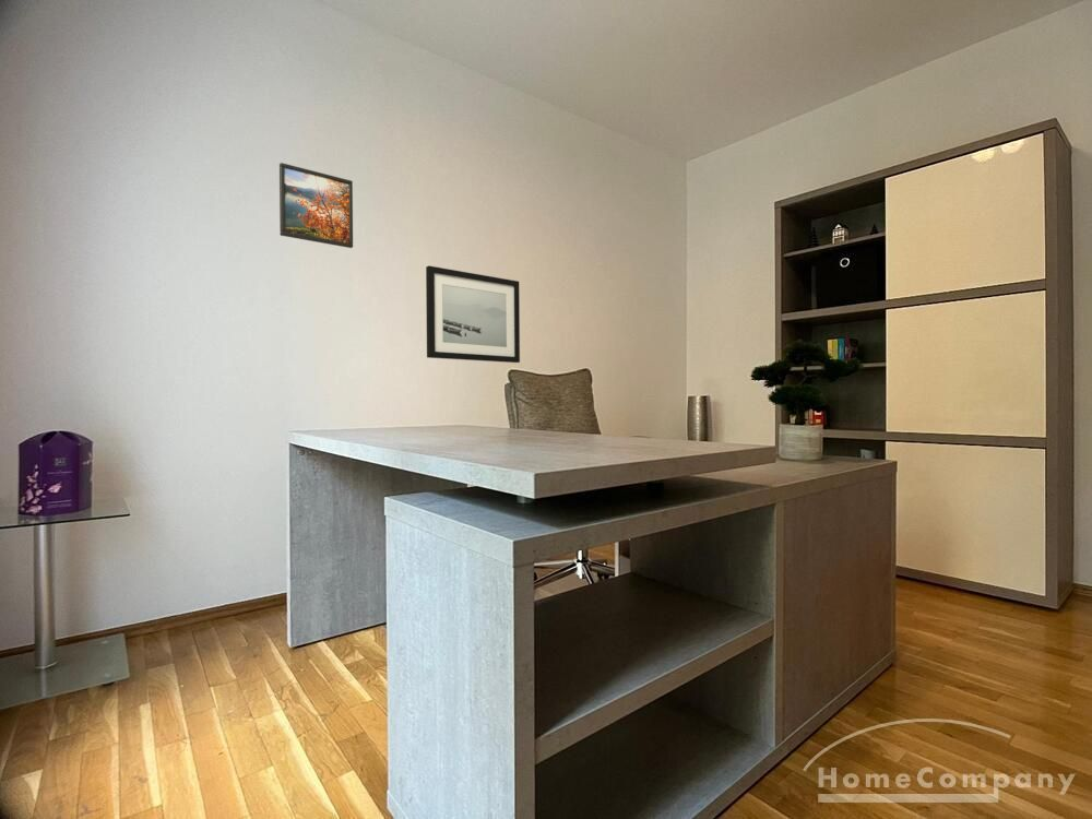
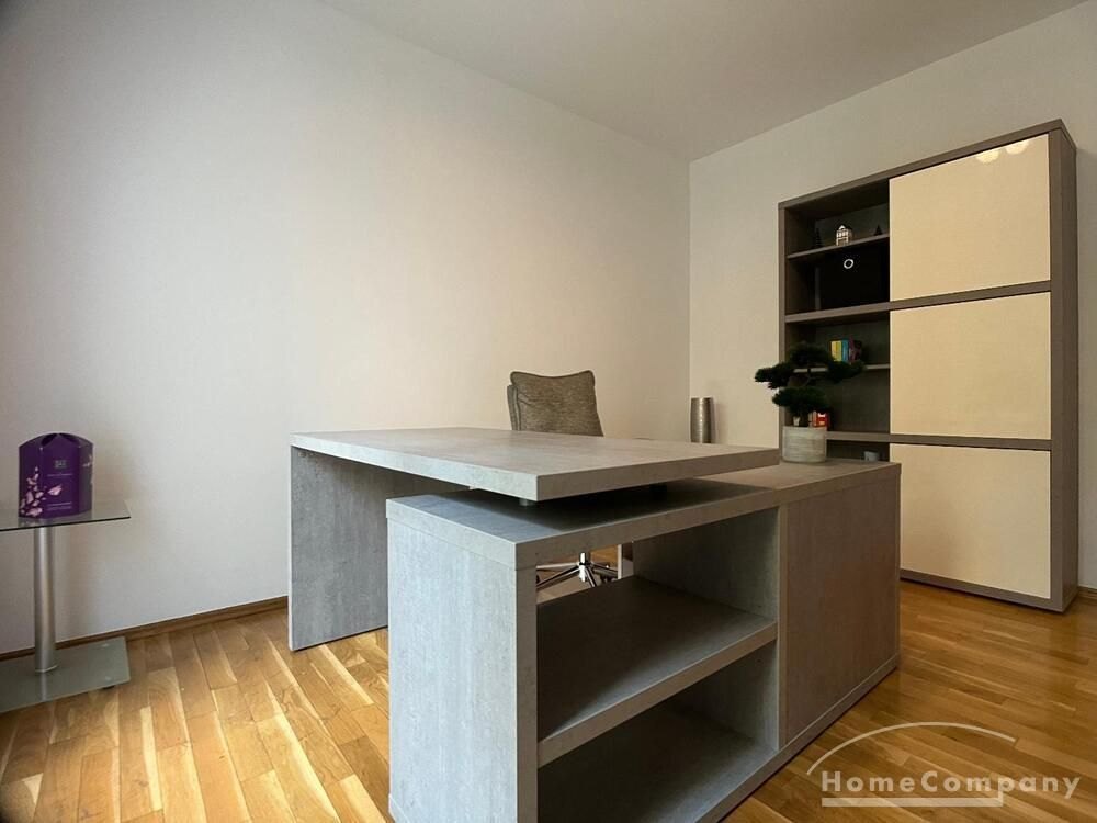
- wall art (475, 317)
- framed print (317, 206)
